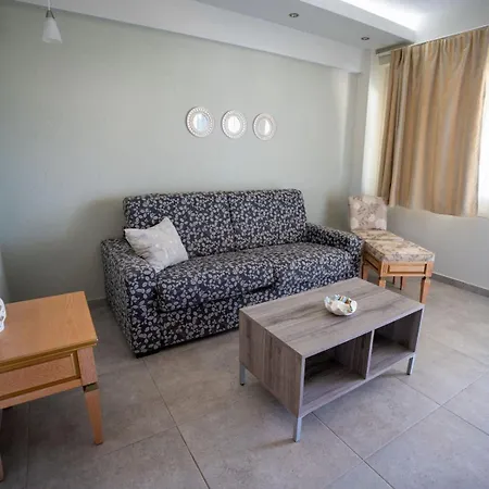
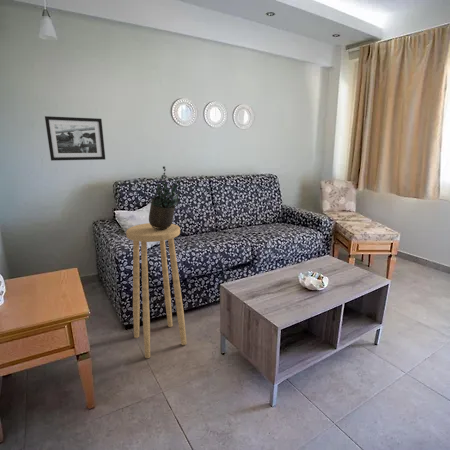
+ picture frame (76, 139)
+ stool (164, 287)
+ potted plant (161, 198)
